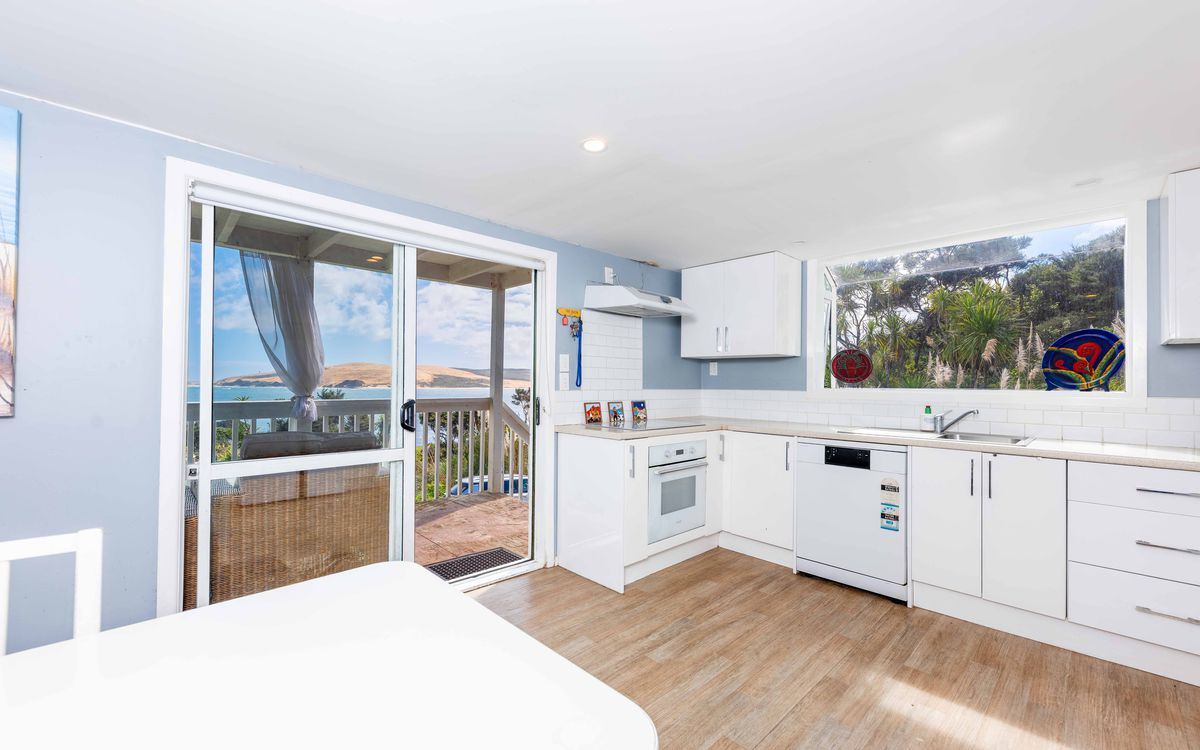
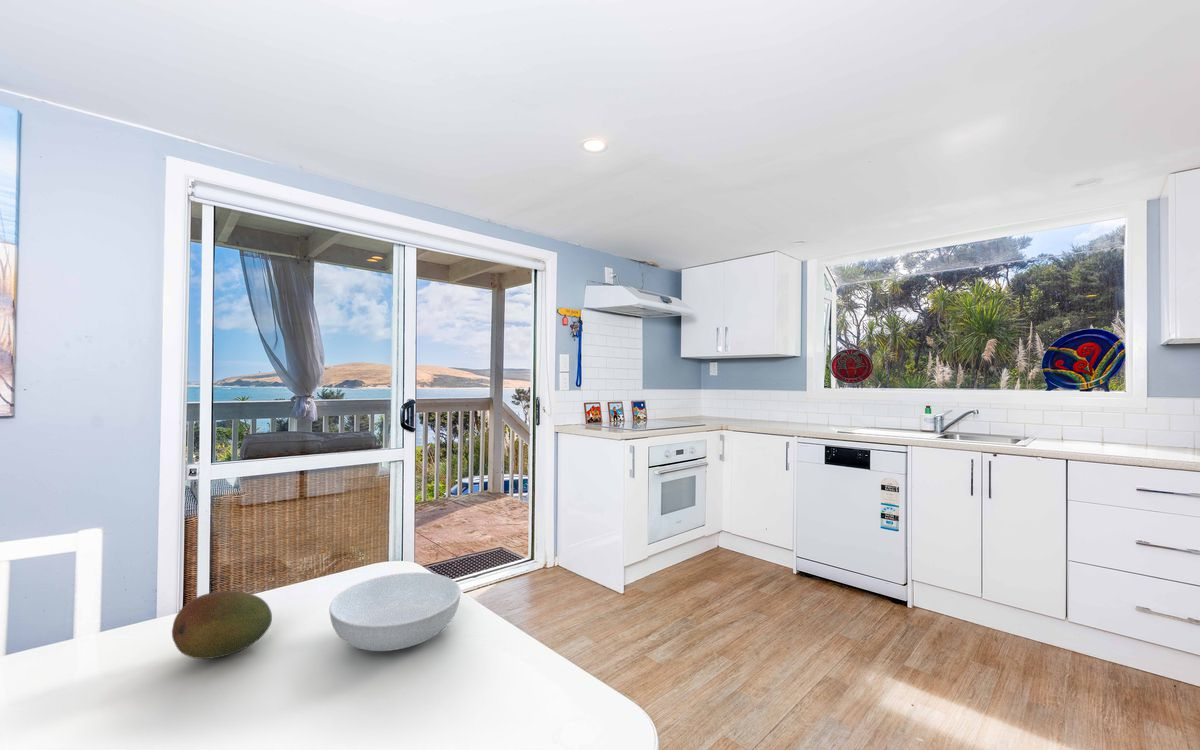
+ serving bowl (397, 615)
+ fruit (225, 621)
